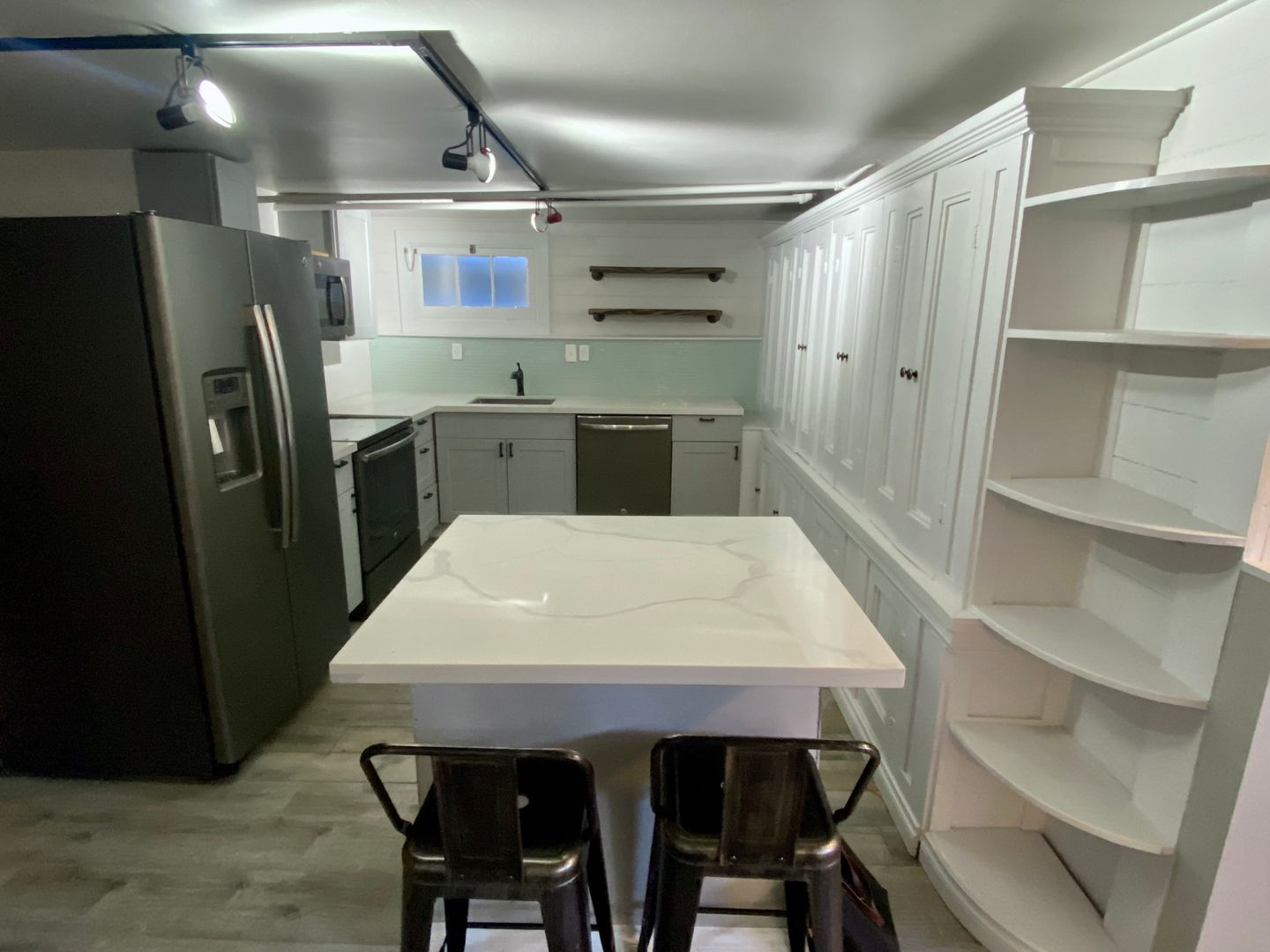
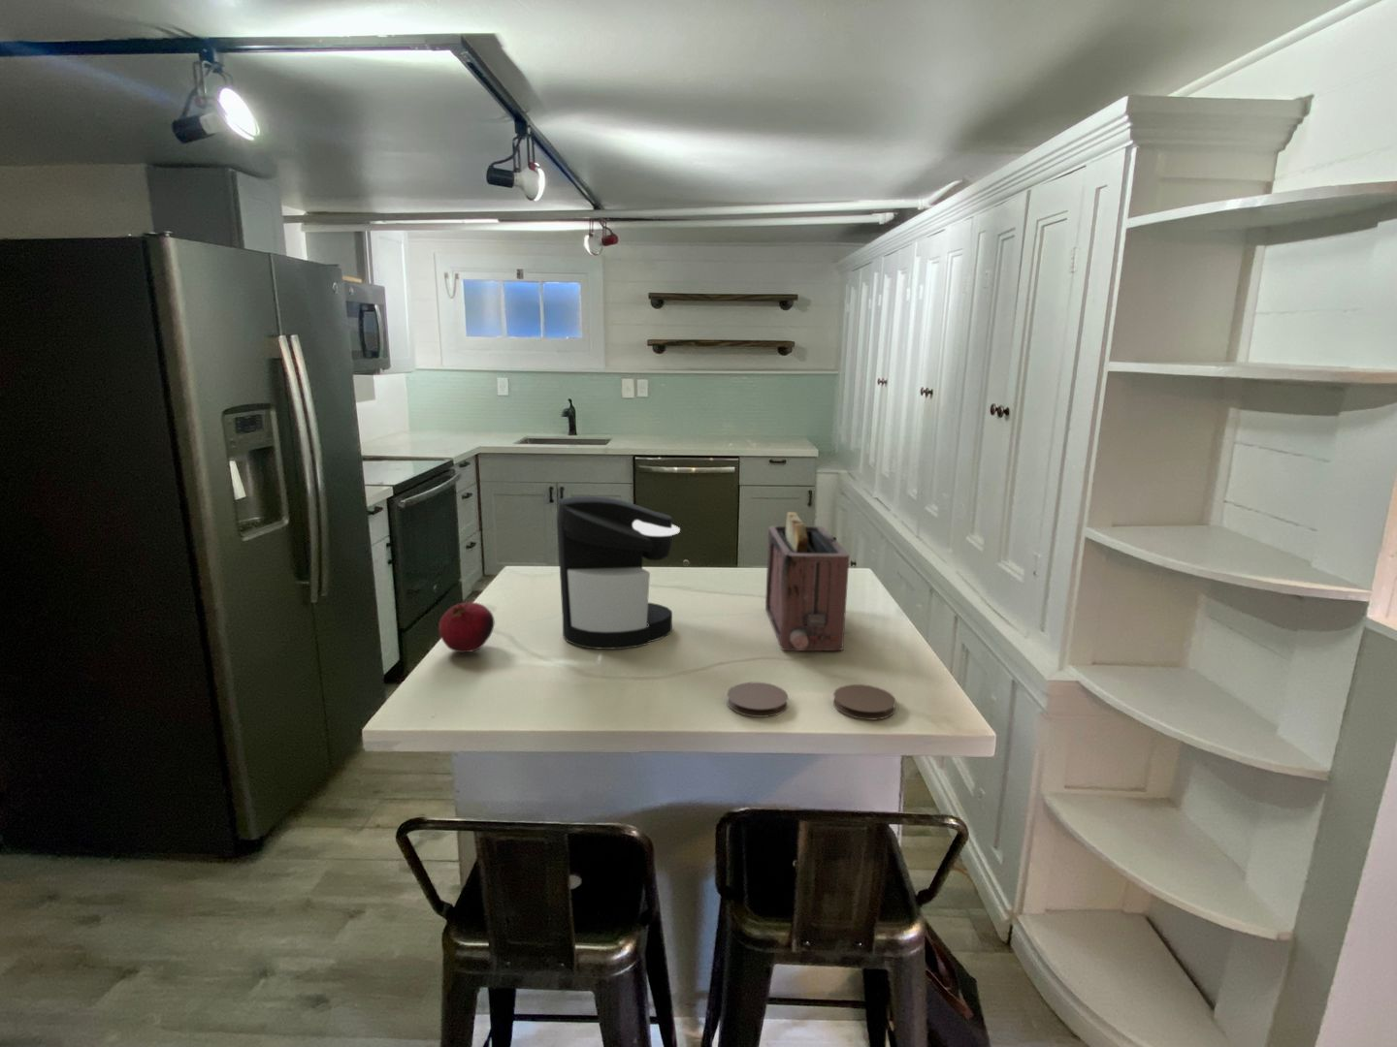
+ coffee maker (620, 564)
+ toaster (805, 575)
+ coaster (864, 701)
+ fruit (464, 626)
+ coaster (757, 698)
